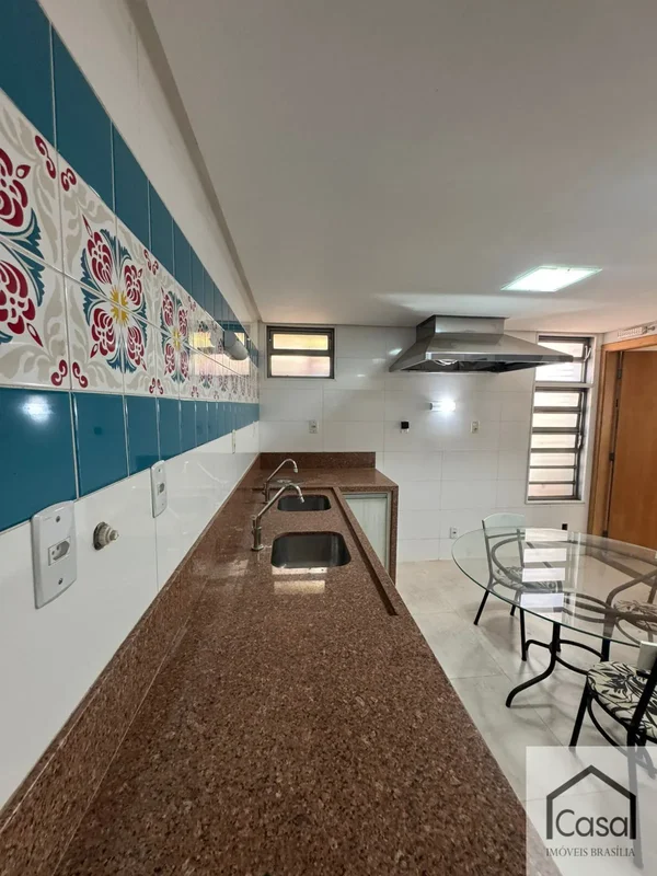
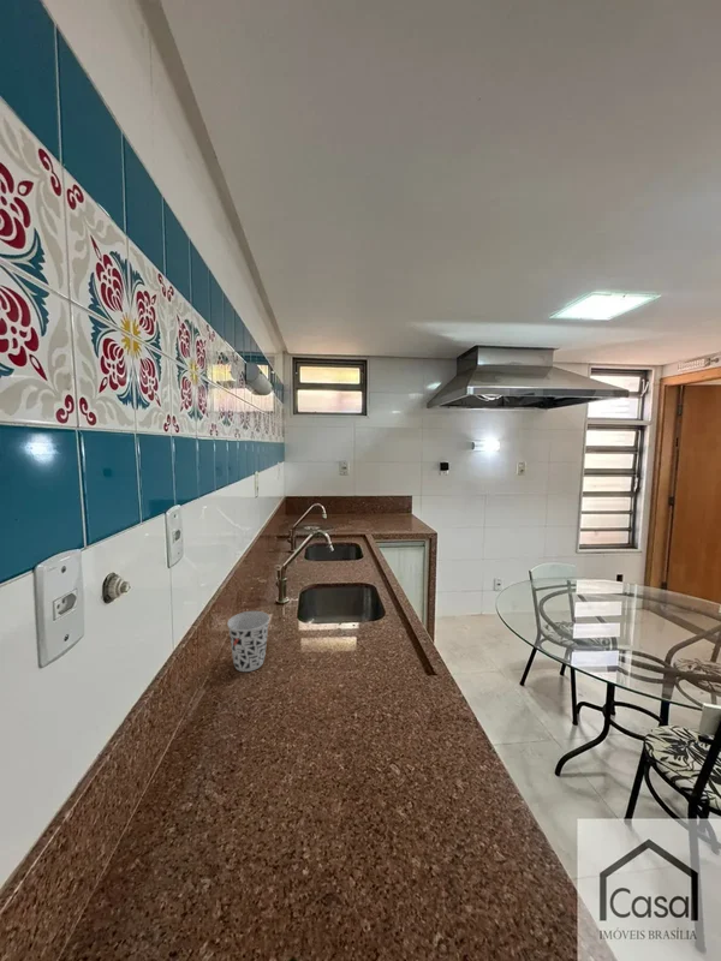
+ cup (249, 641)
